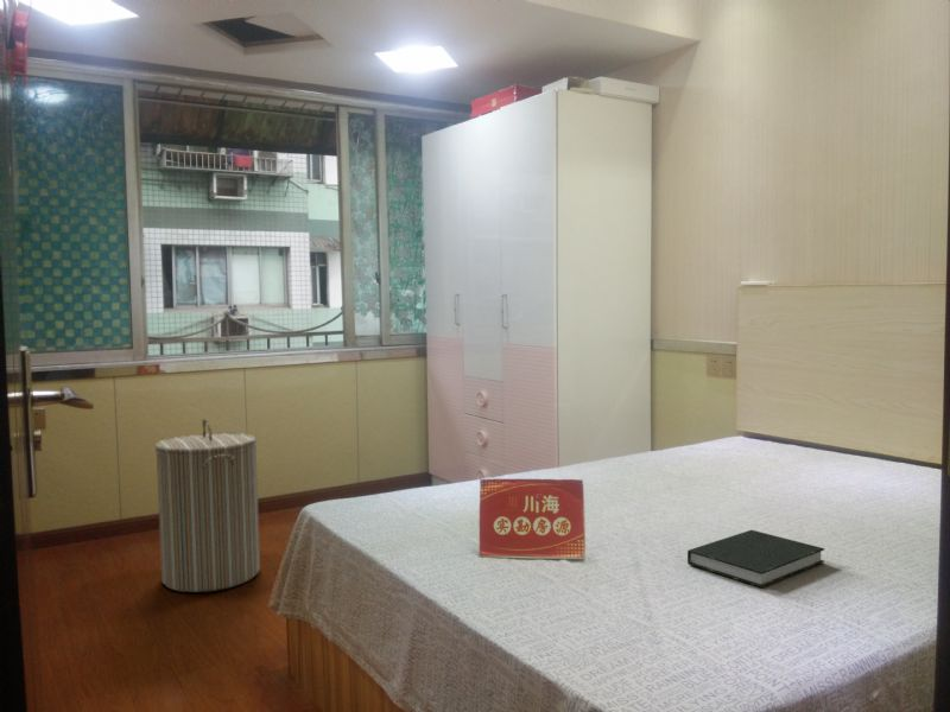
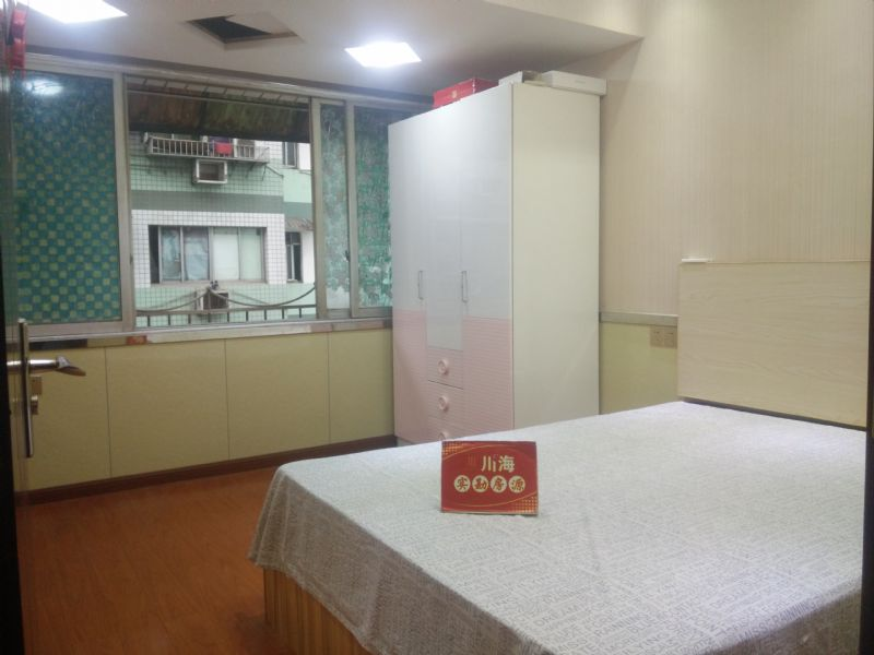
- book (755, 555)
- laundry hamper (208, 497)
